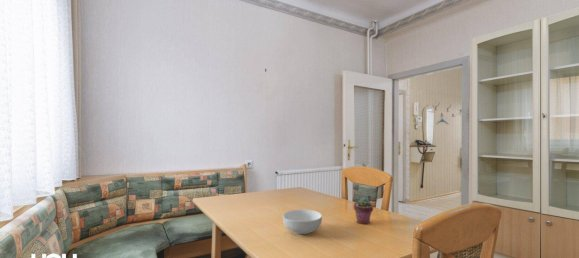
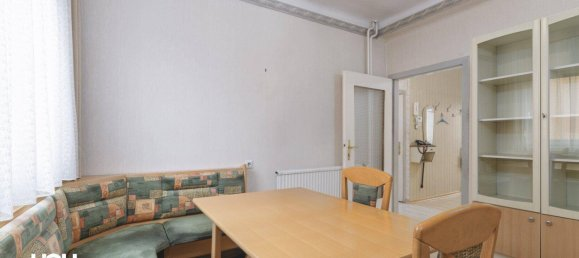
- potted succulent (363, 209)
- cereal bowl (302, 222)
